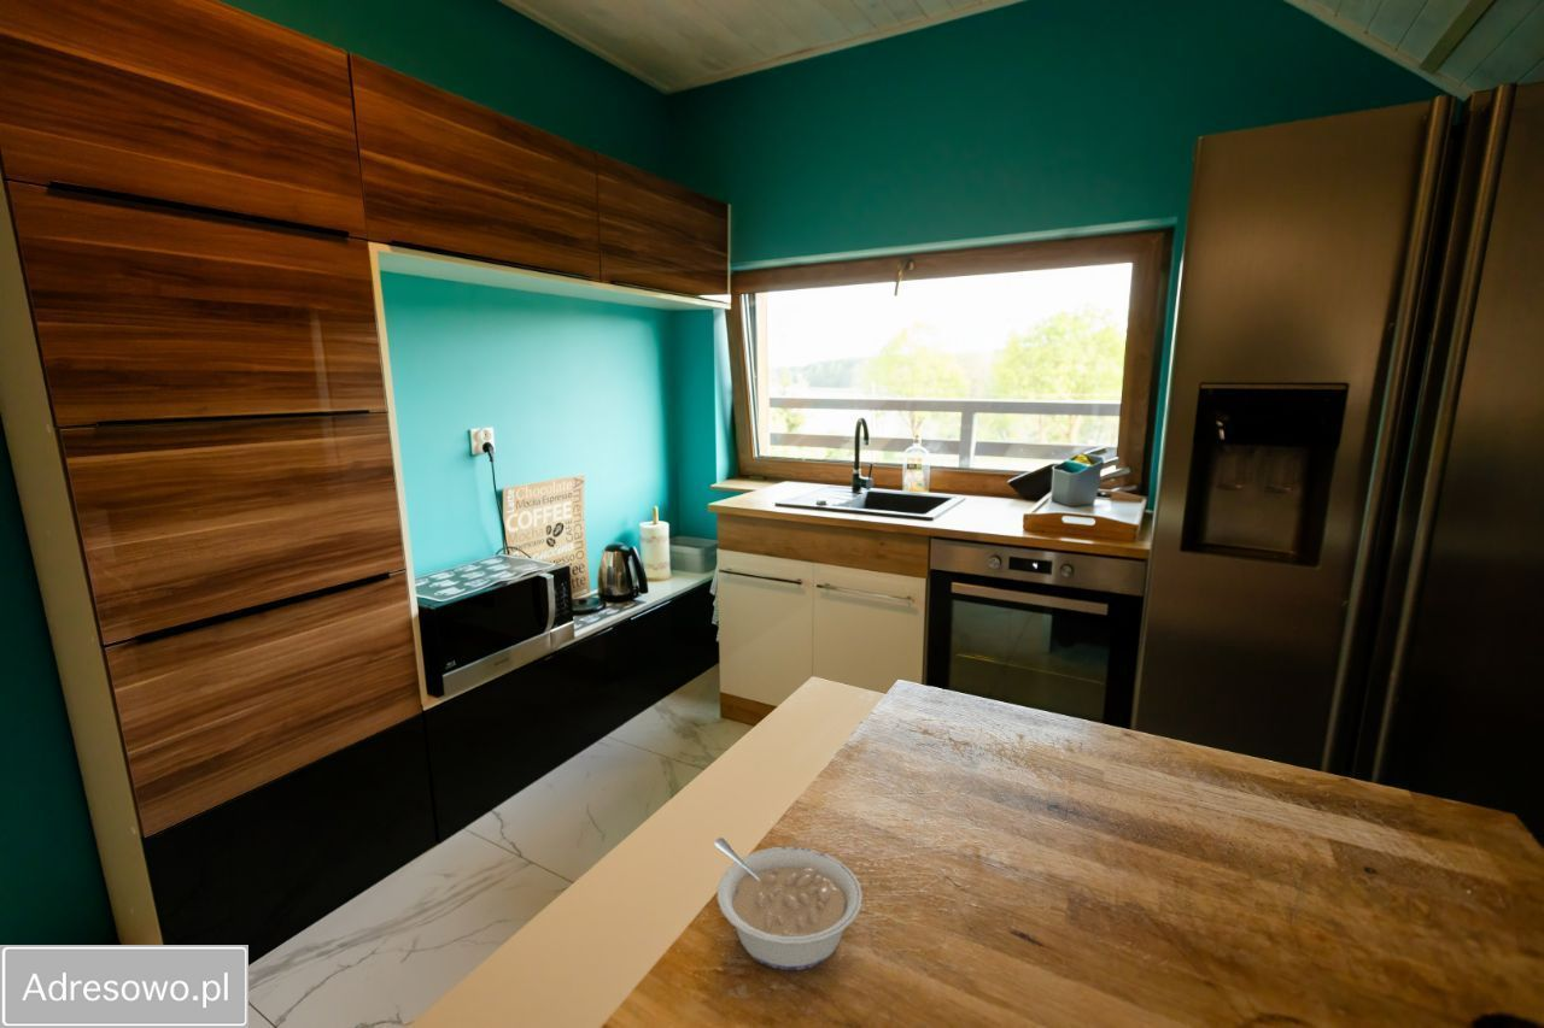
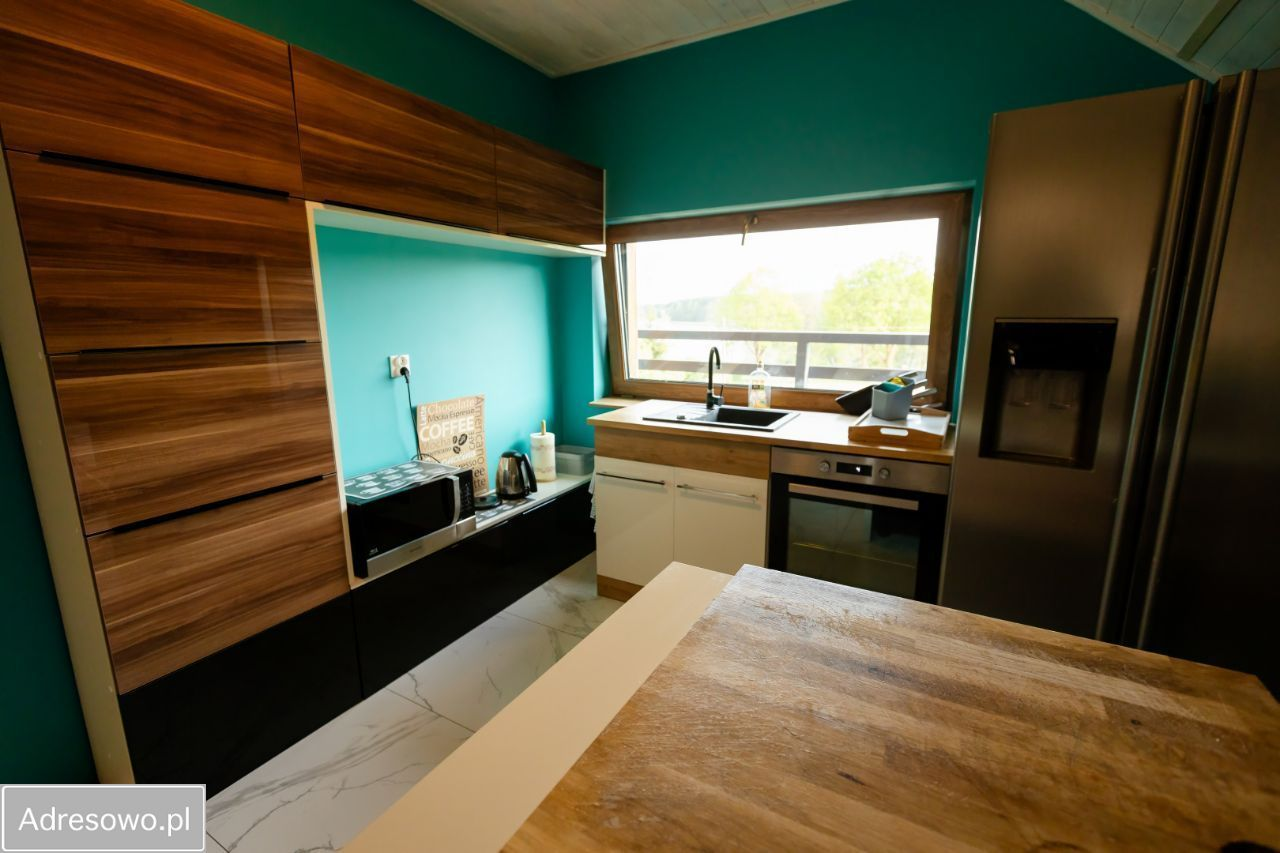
- legume (783, 906)
